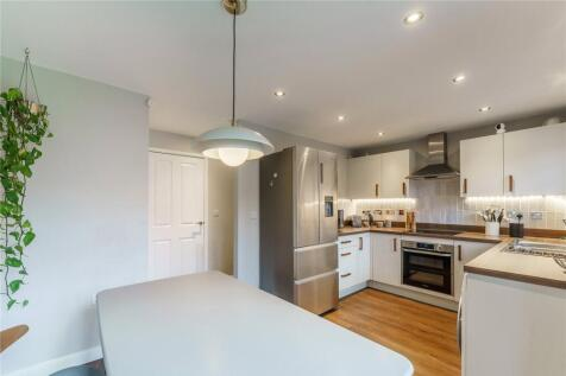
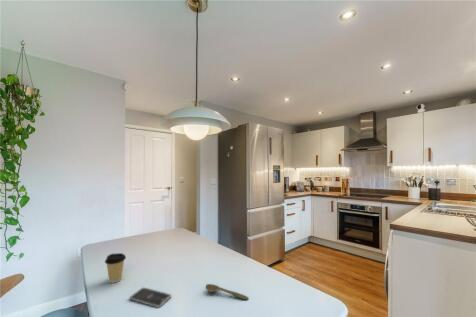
+ smartphone (150, 296)
+ spoon (226, 291)
+ coffee cup (115, 267)
